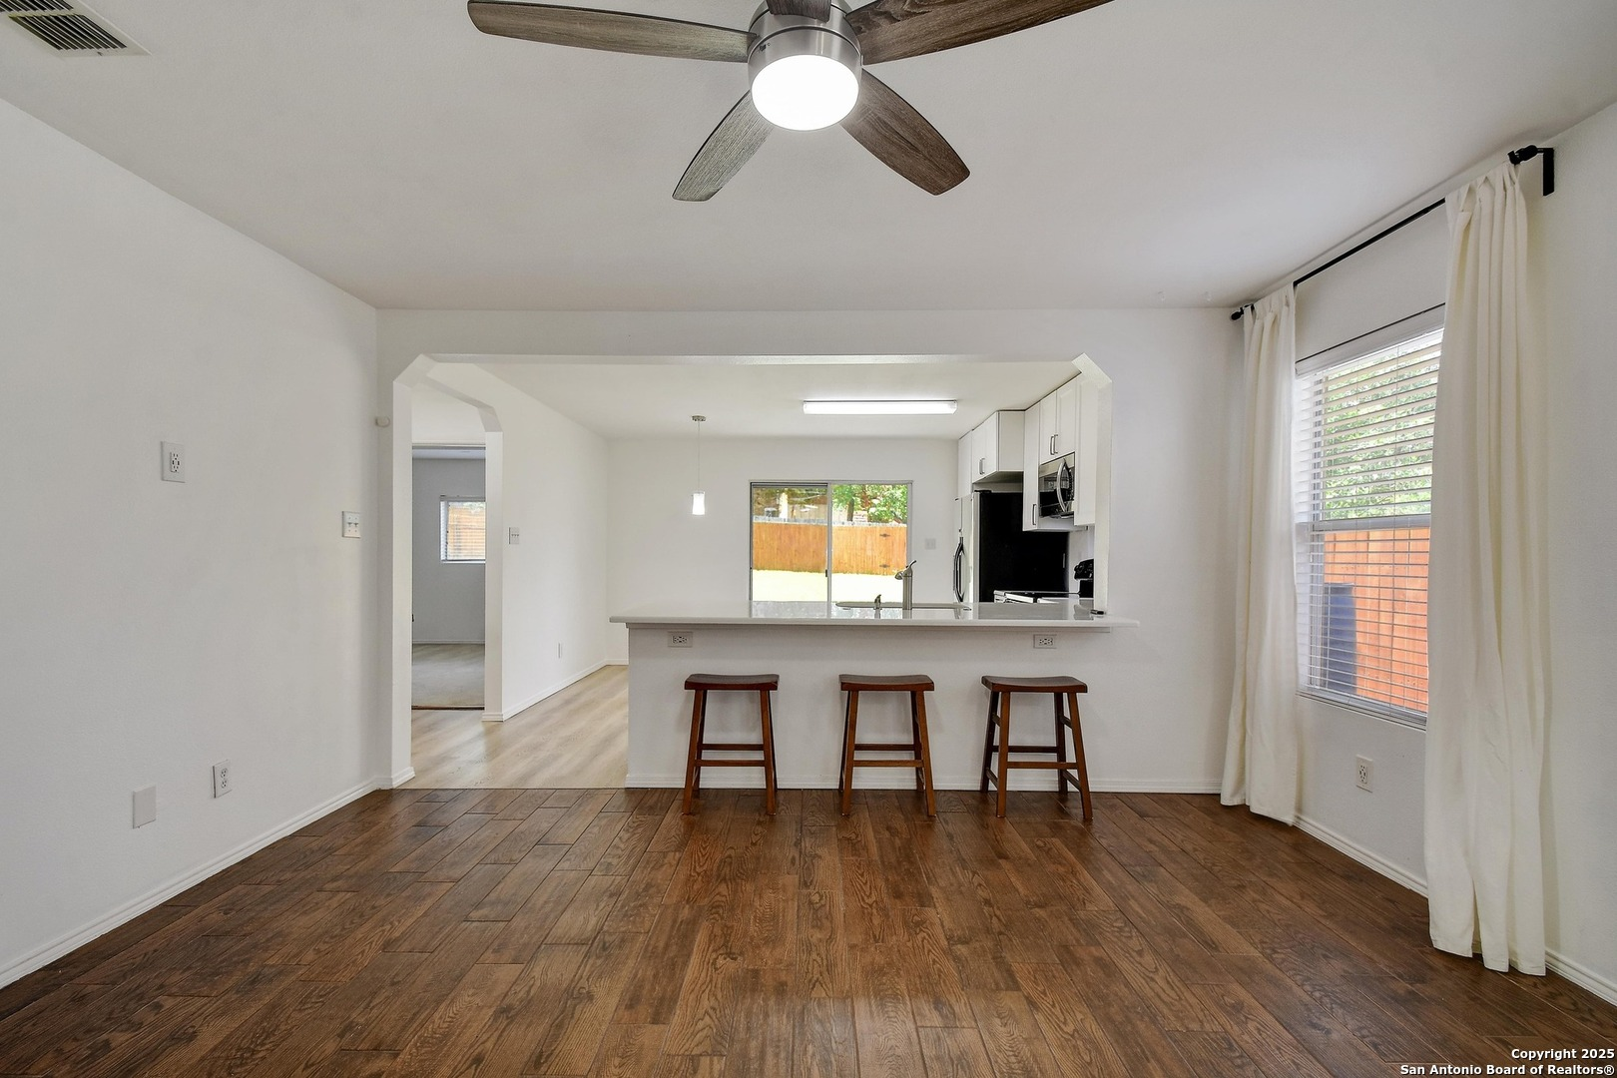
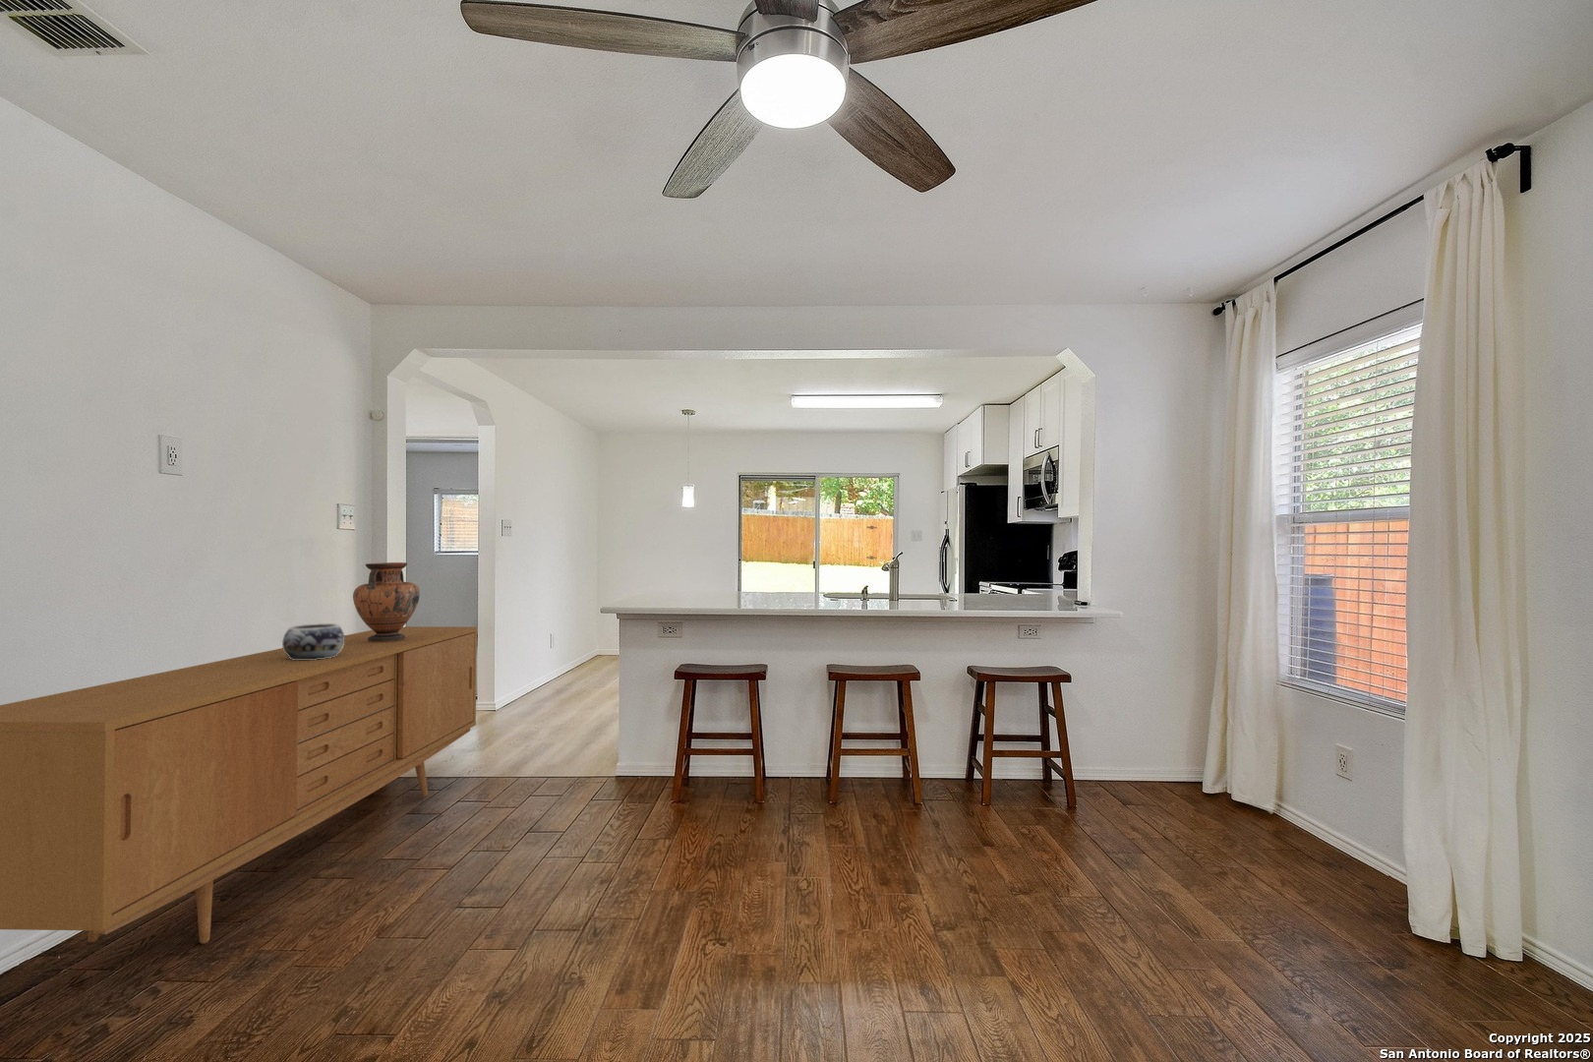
+ vase (386, 601)
+ sideboard (298, 754)
+ decorative bowl (314, 640)
